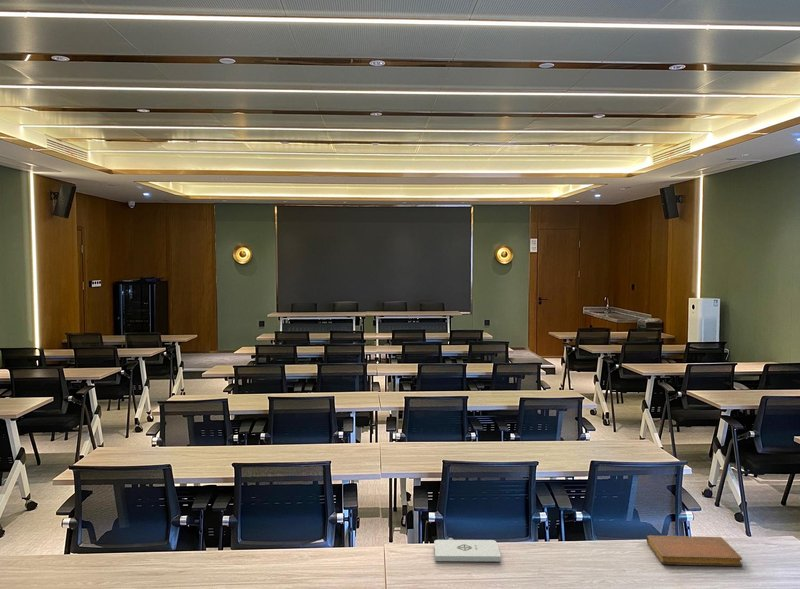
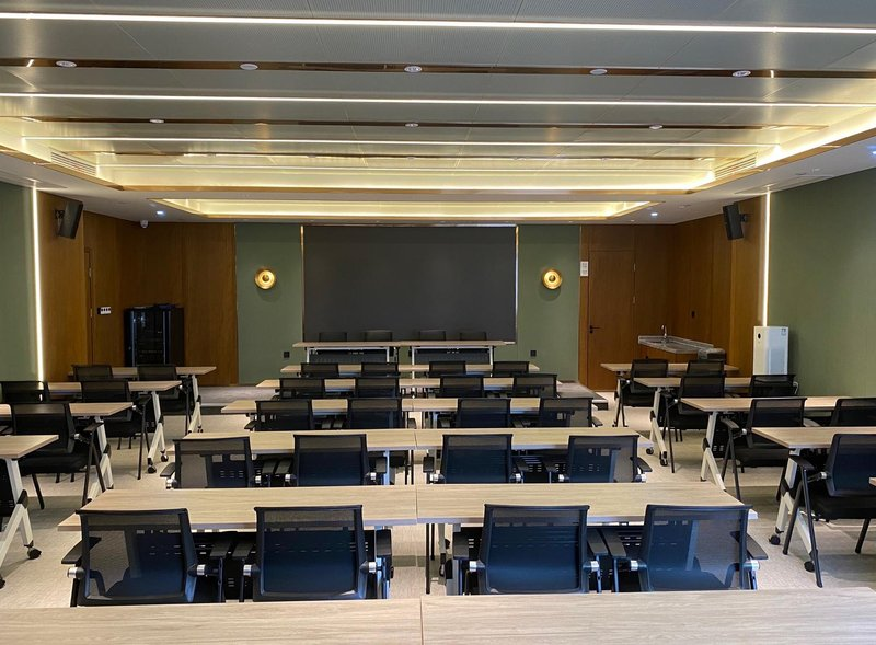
- notebook (692, 549)
- notepad (466, 550)
